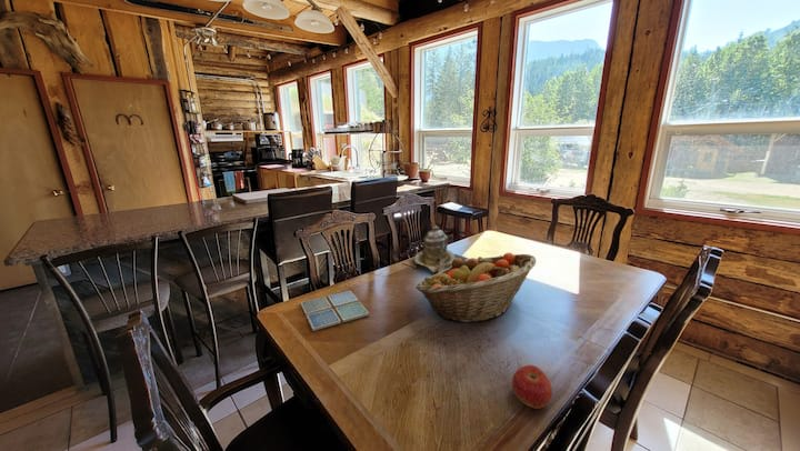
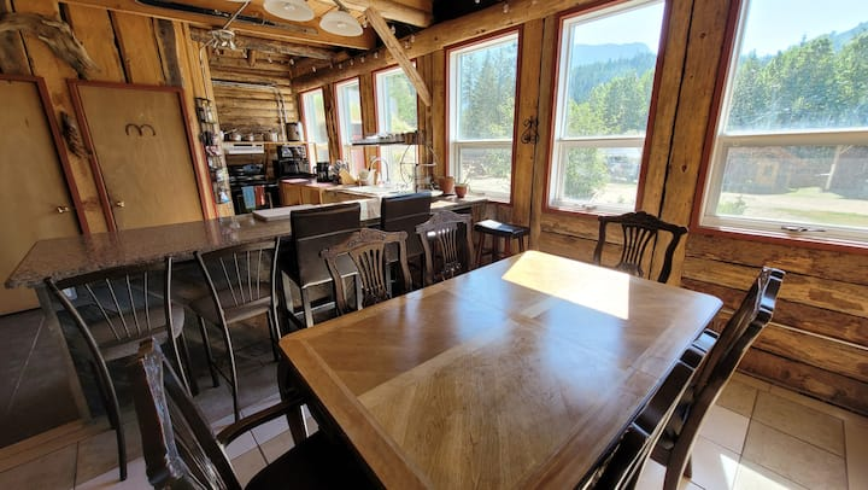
- fruit basket (476, 280)
- drink coaster (332, 309)
- teapot (434, 243)
- apple (531, 384)
